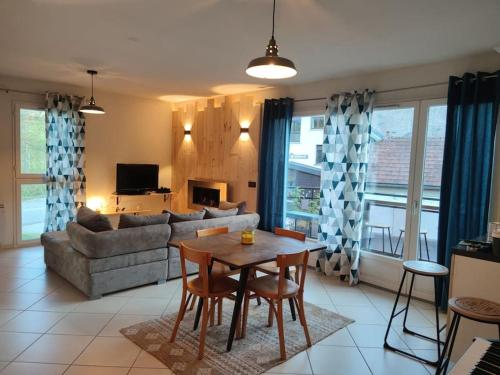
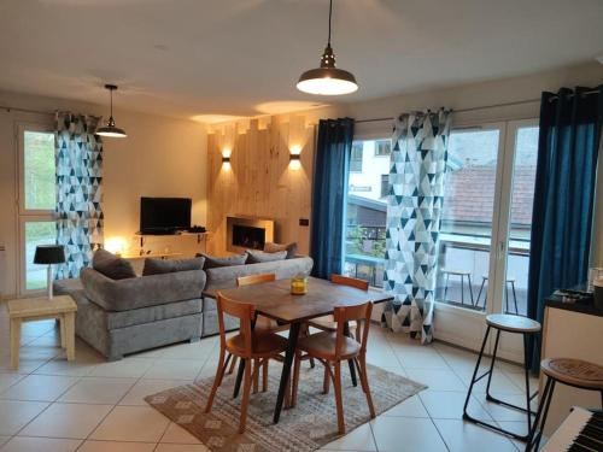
+ table lamp (49, 272)
+ side table (41, 319)
